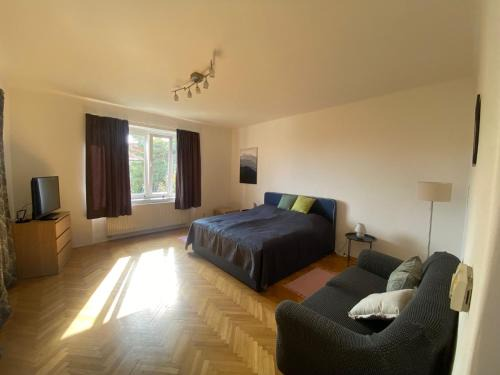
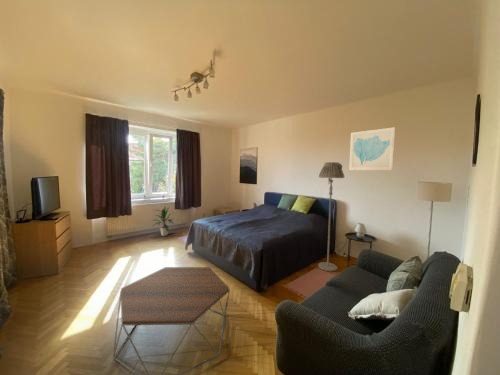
+ indoor plant (163, 220)
+ wall art (370, 150)
+ floor lamp (329, 215)
+ coffee table (176, 311)
